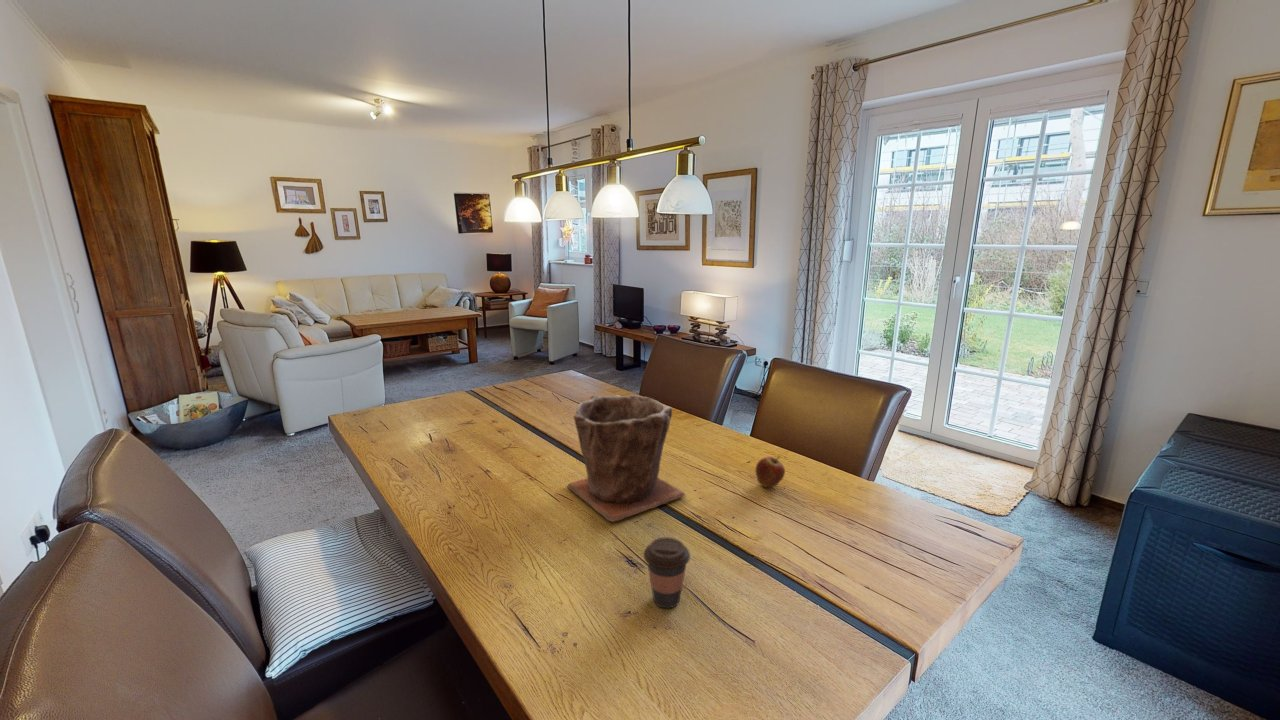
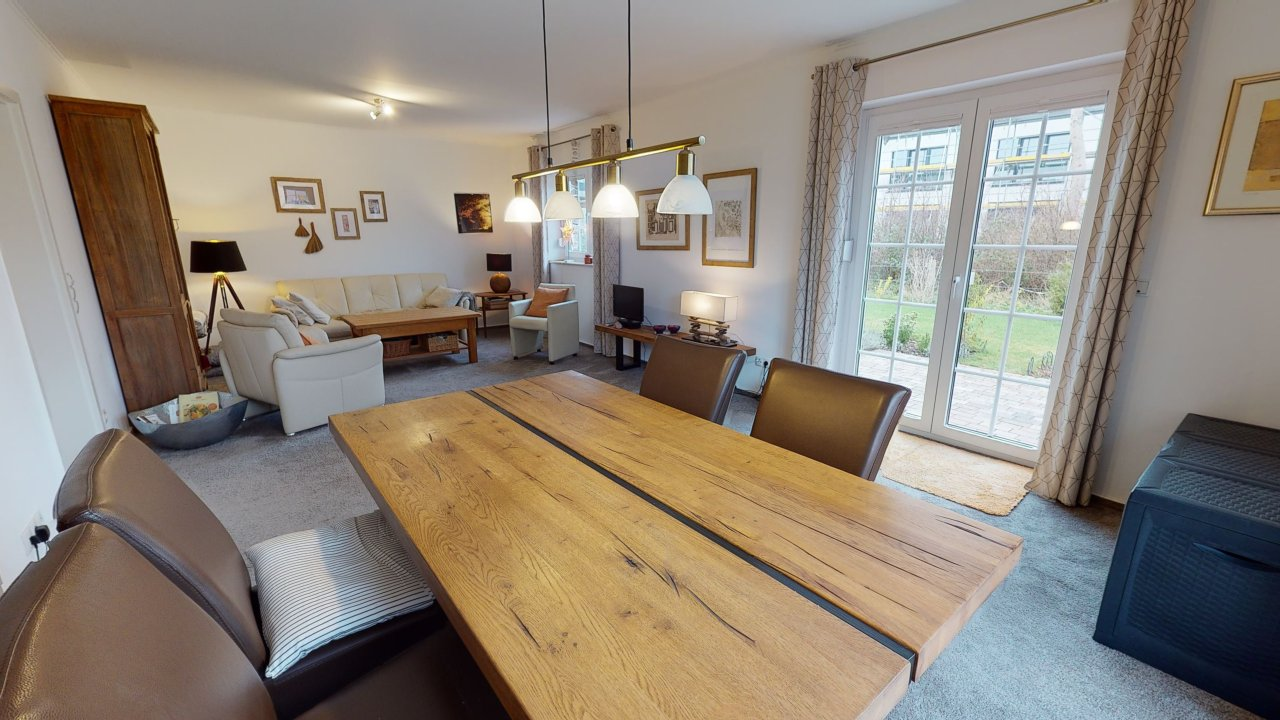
- plant pot (625, 447)
- fruit (770, 470)
- coffee cup (666, 573)
